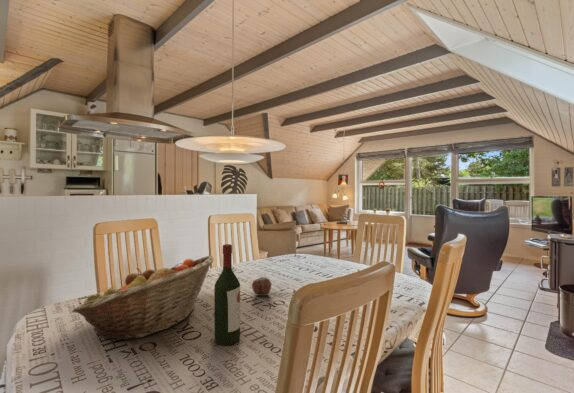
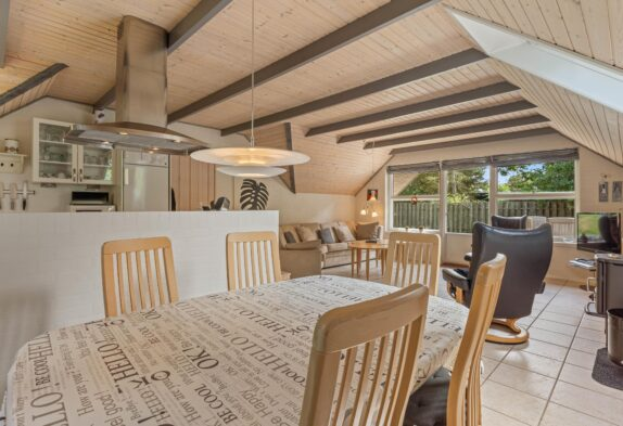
- apple (261, 286)
- wine bottle (227, 291)
- fruit basket (154, 289)
